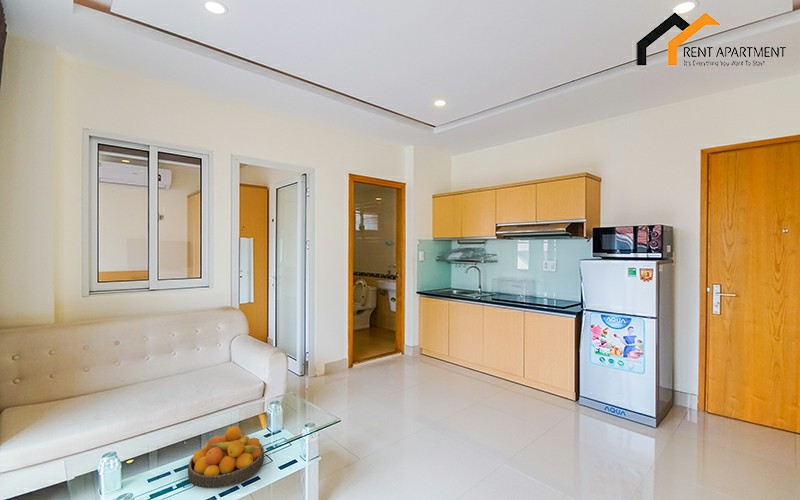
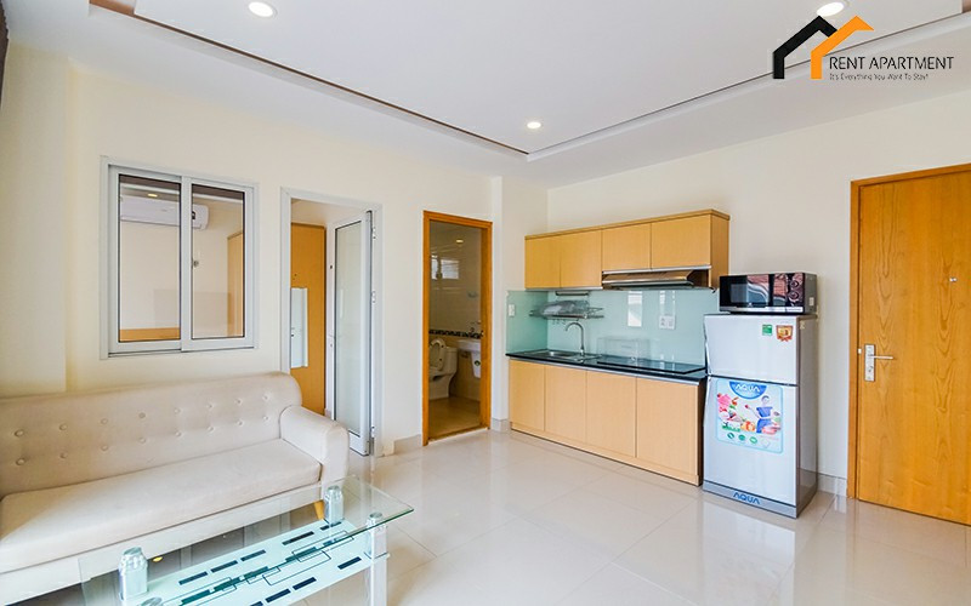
- fruit bowl (227, 451)
